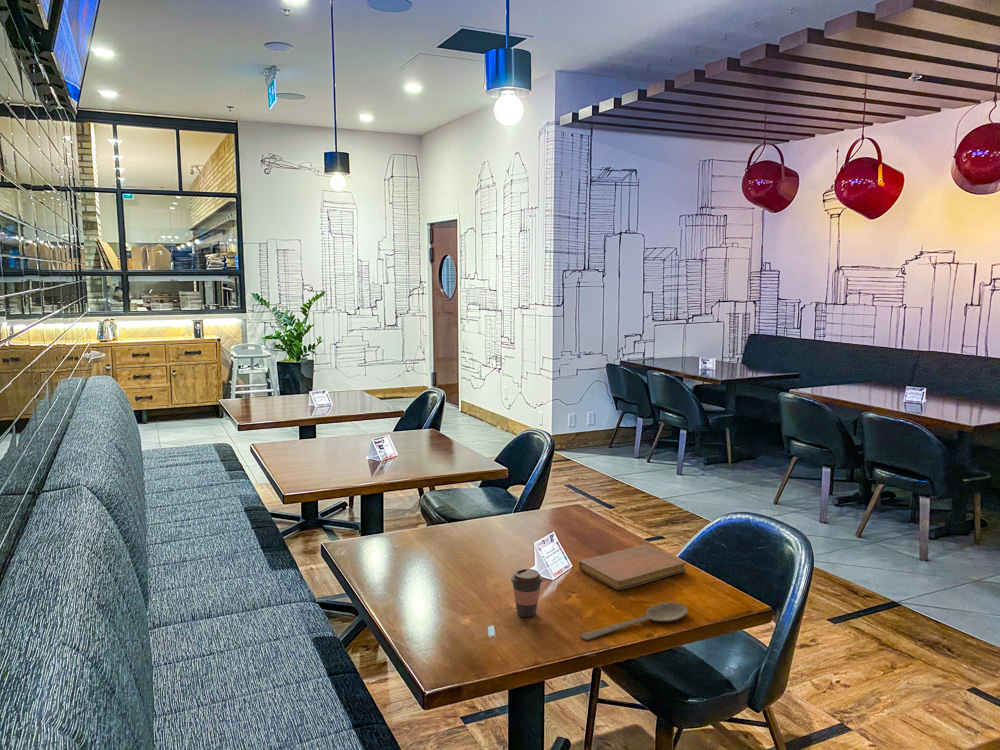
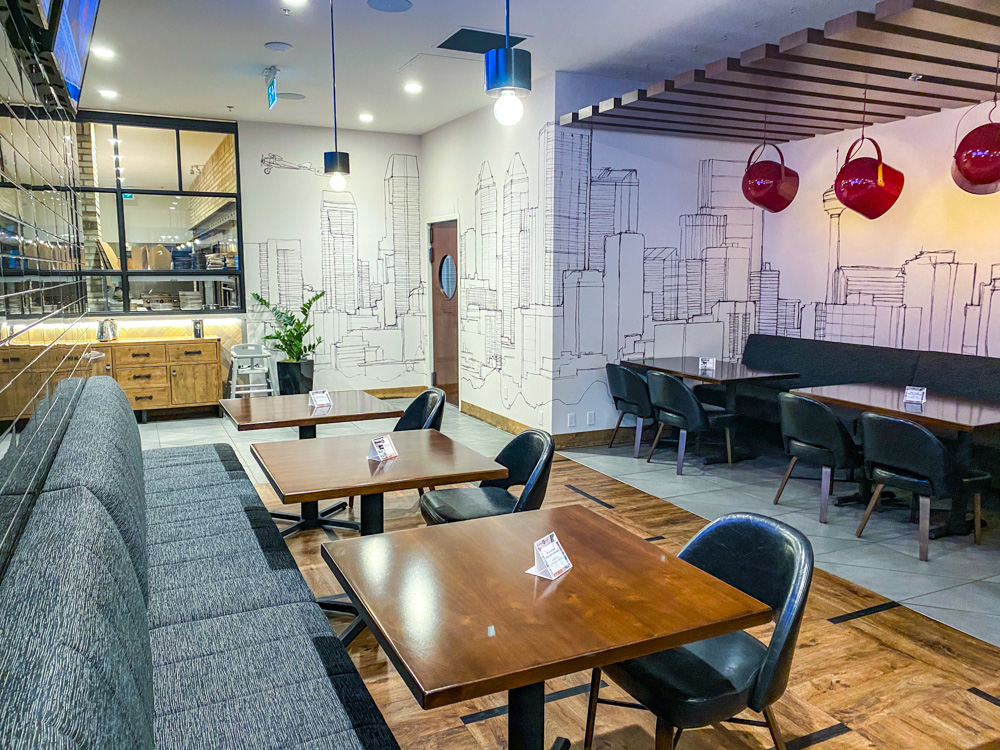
- wooden spoon (635, 621)
- coffee cup (526, 593)
- notebook (632, 565)
